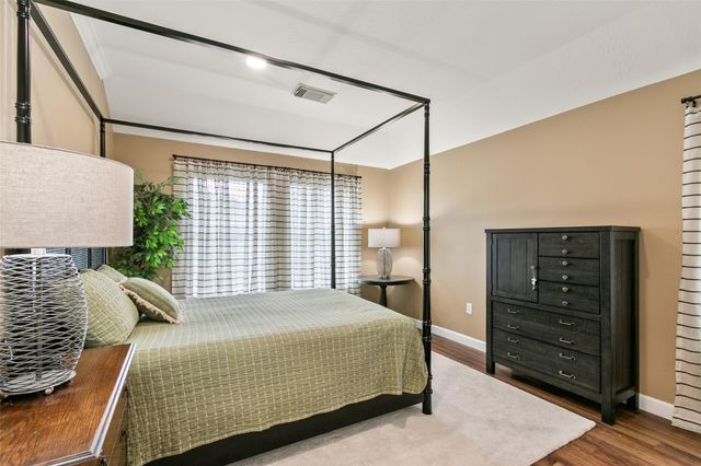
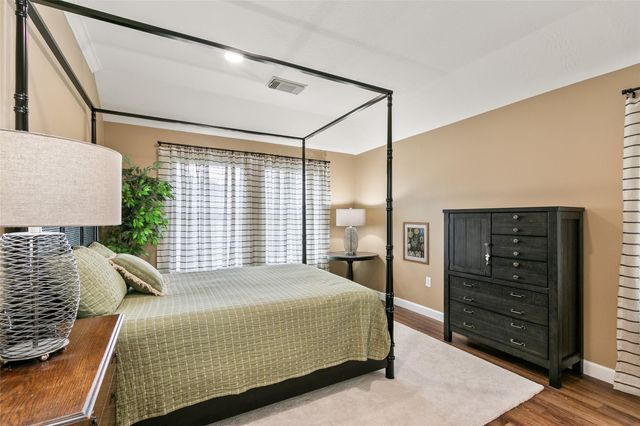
+ wall art (415, 242)
